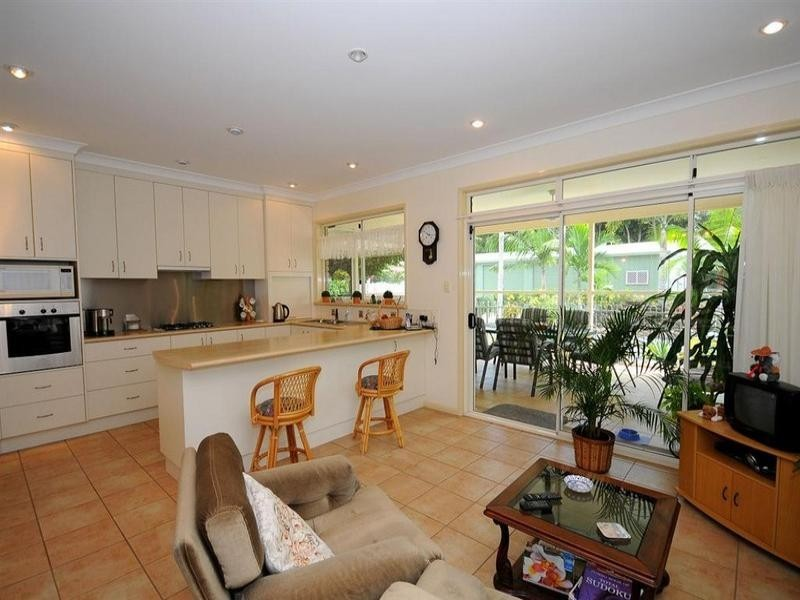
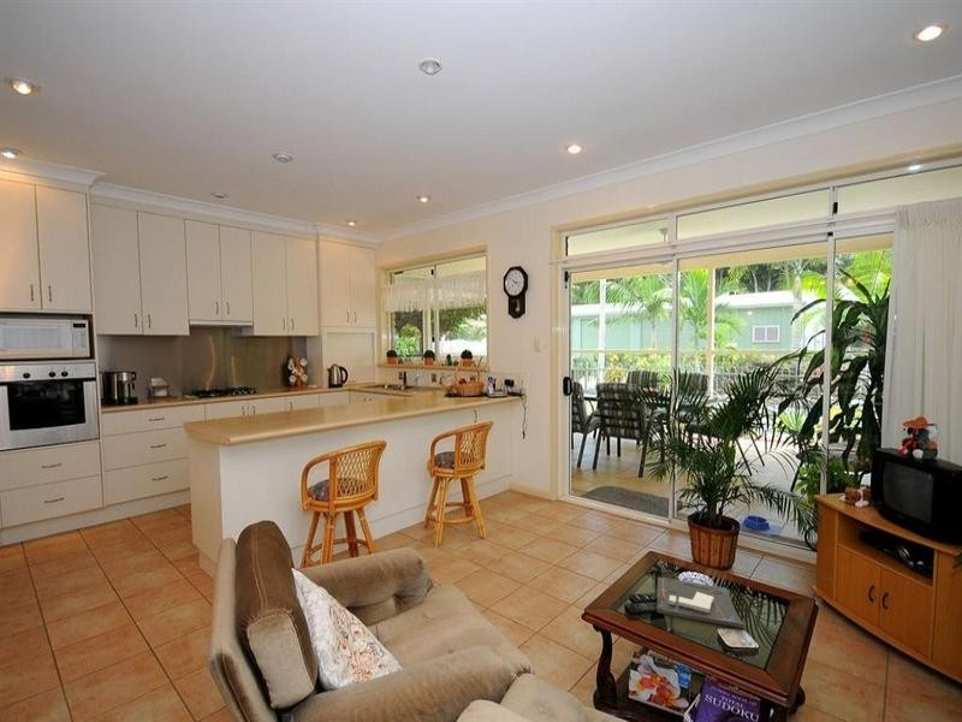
+ board game (693, 598)
